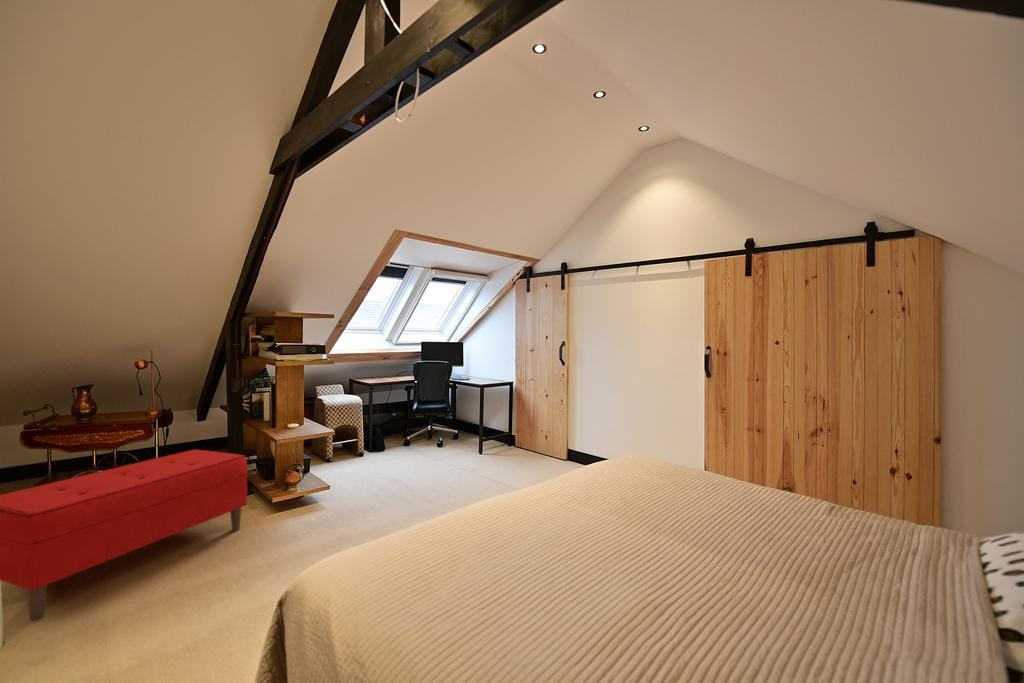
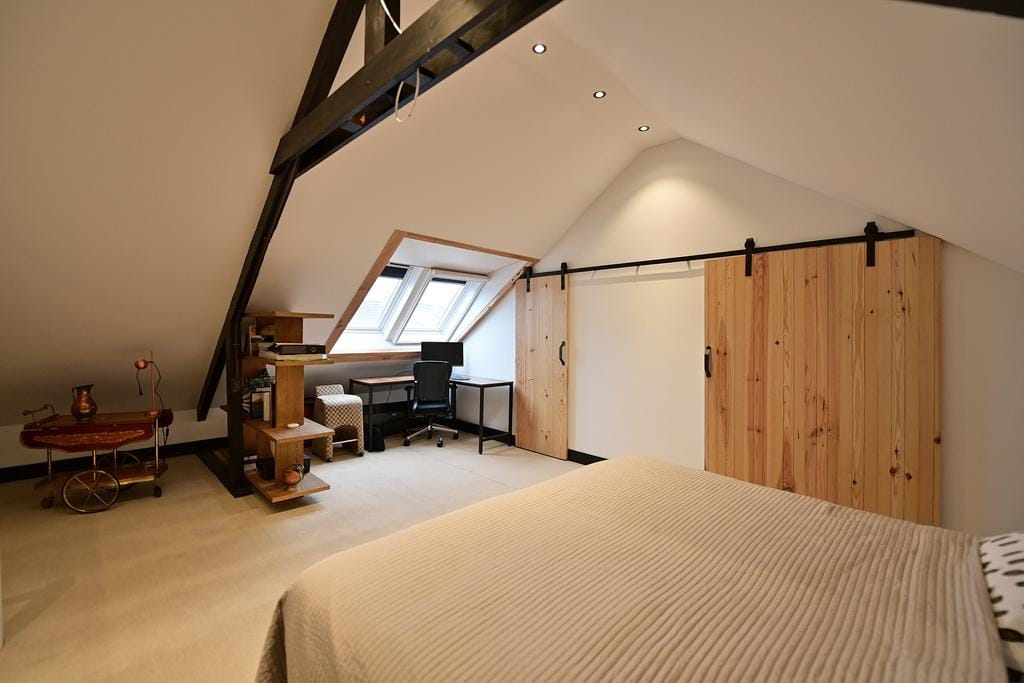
- bench (132, 516)
